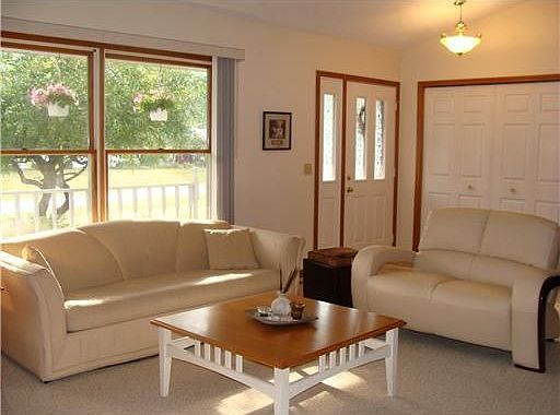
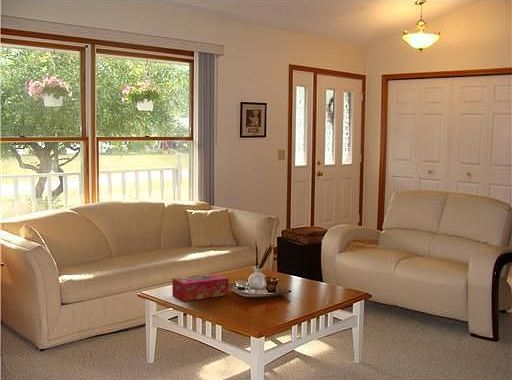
+ tissue box (200, 286)
